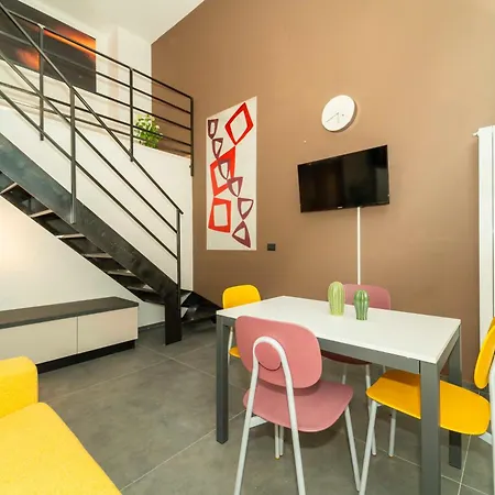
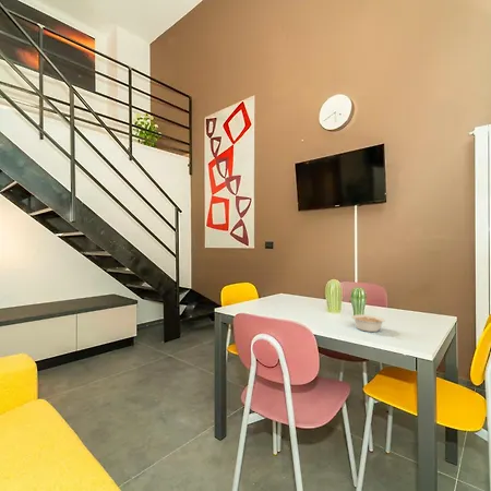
+ legume (369, 322)
